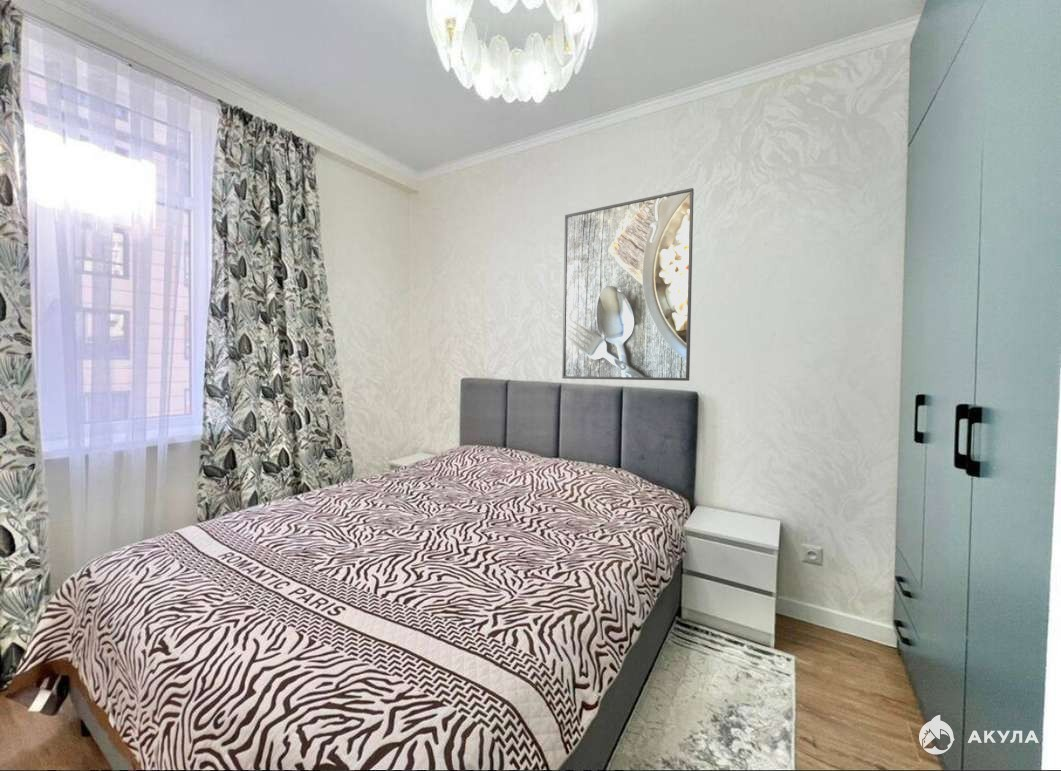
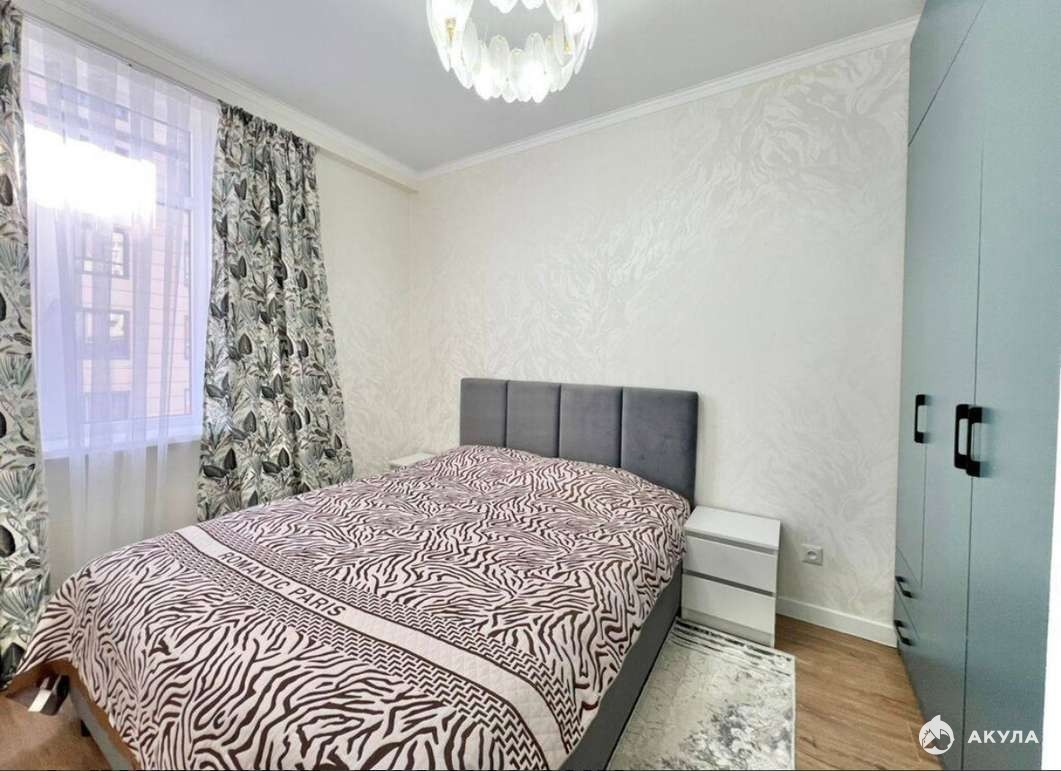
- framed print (622, 291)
